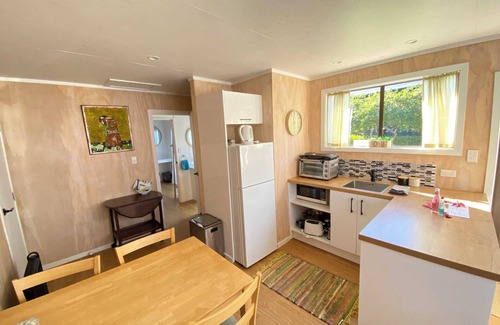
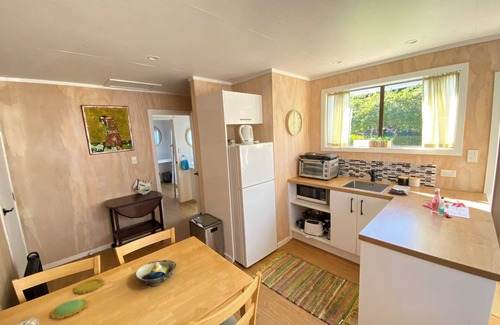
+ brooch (80, 293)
+ decorative bowl (160, 268)
